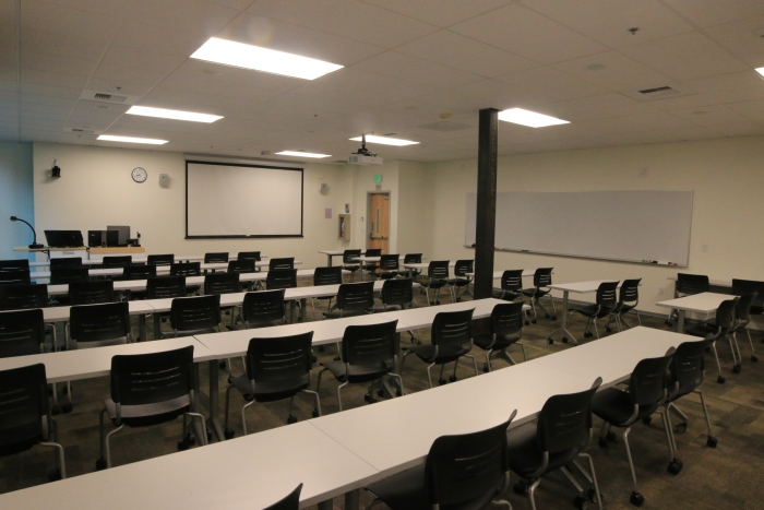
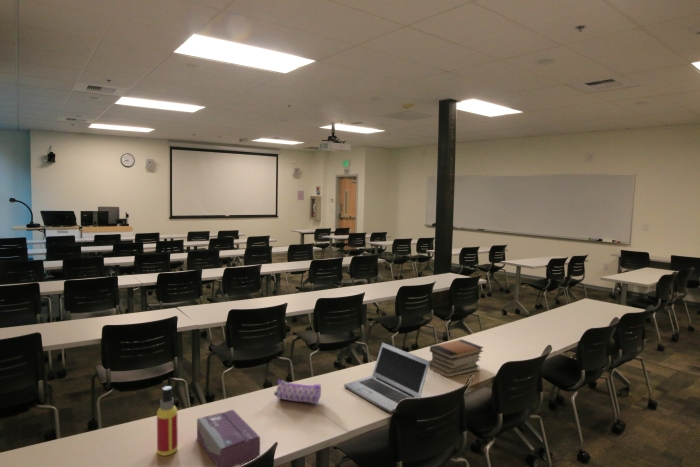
+ book stack (455, 357)
+ spray bottle (167, 419)
+ pencil case (298, 390)
+ laptop (386, 374)
+ tissue box (227, 436)
